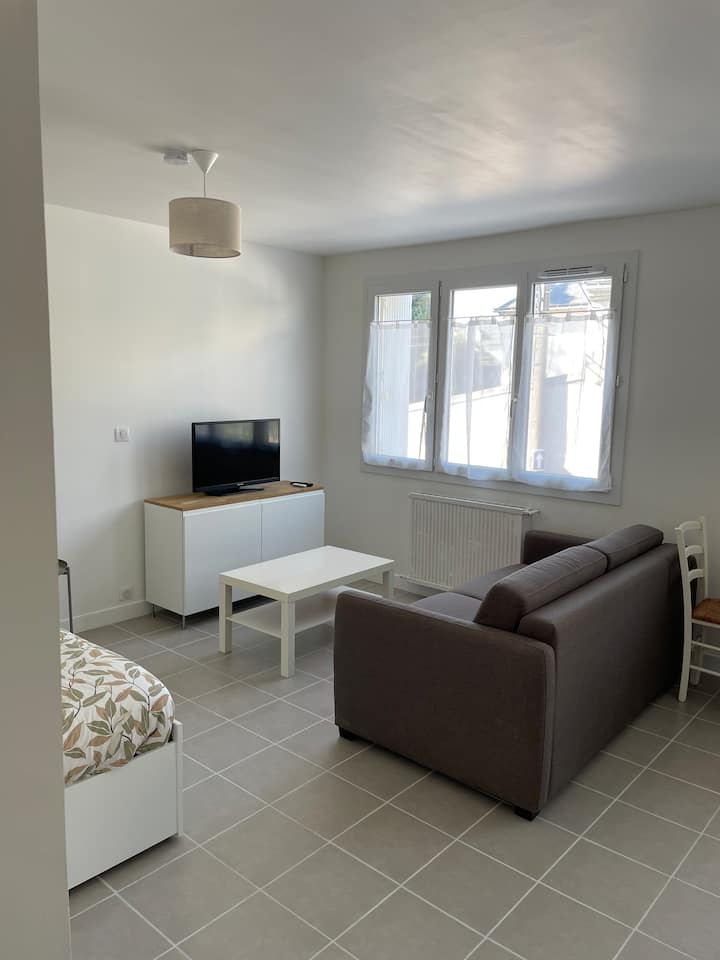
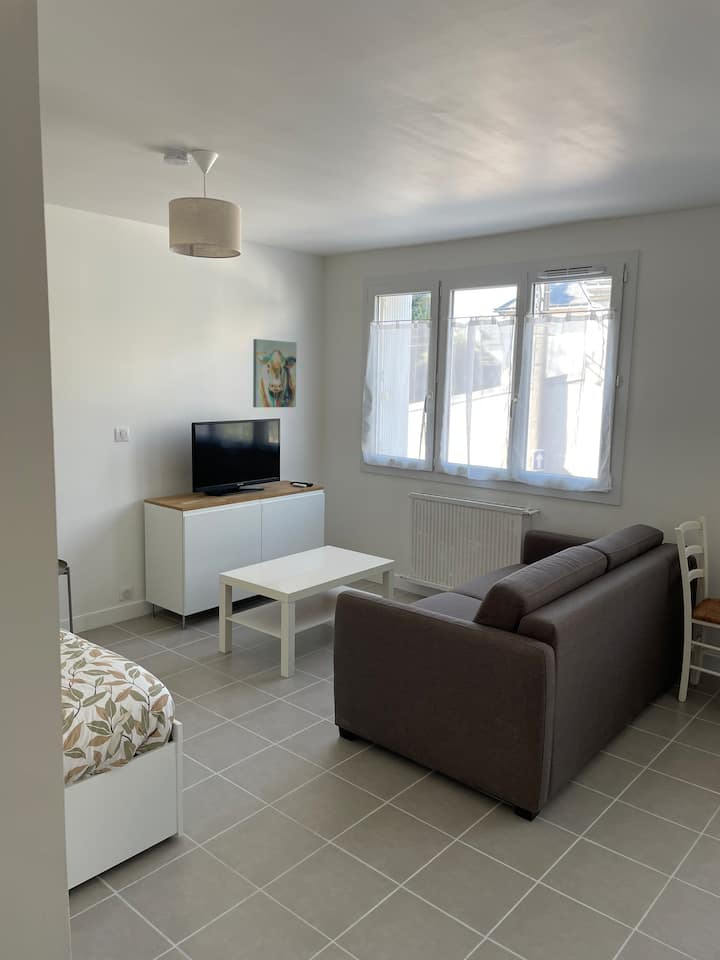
+ wall art (275, 374)
